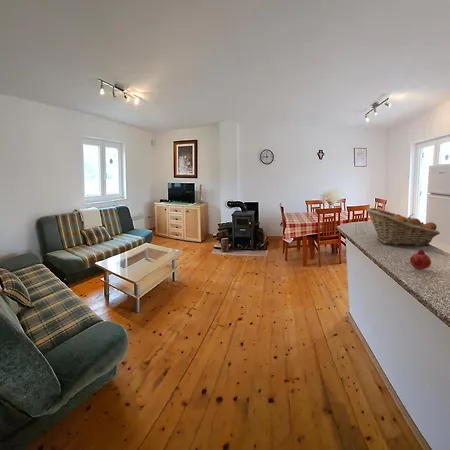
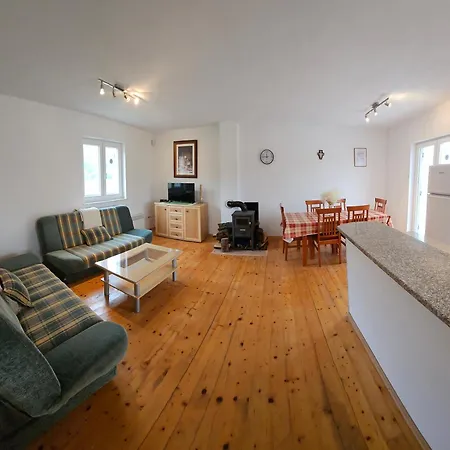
- fruit basket (399, 225)
- fruit (420, 259)
